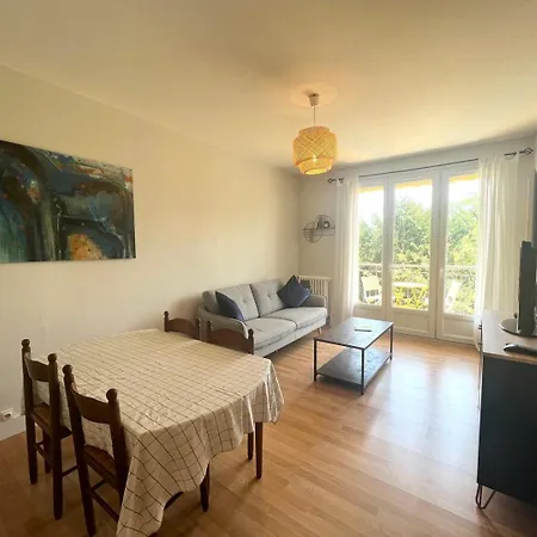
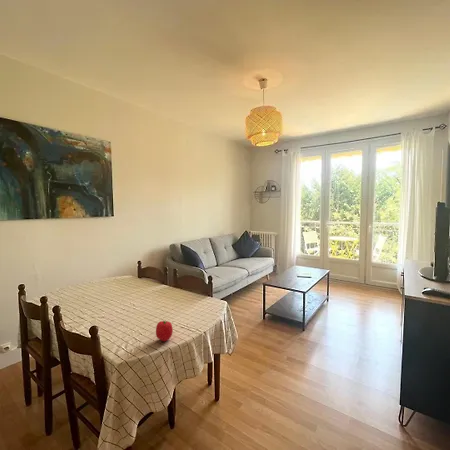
+ fruit (164, 330)
